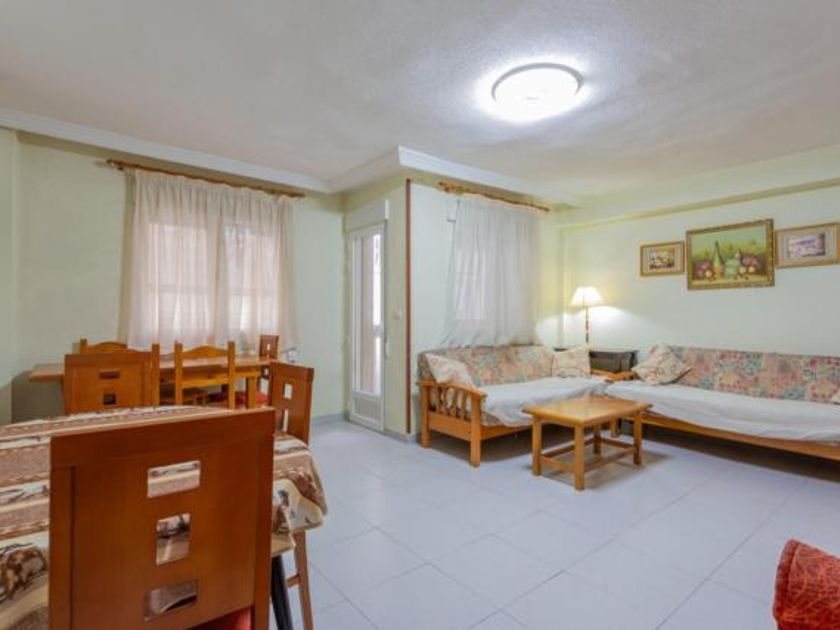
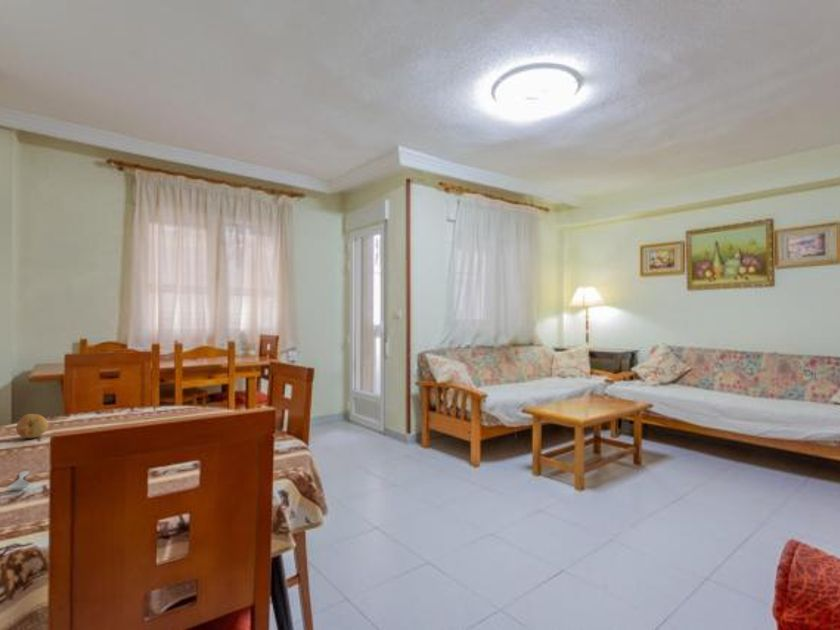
+ spoon (21, 478)
+ fruit (32, 425)
